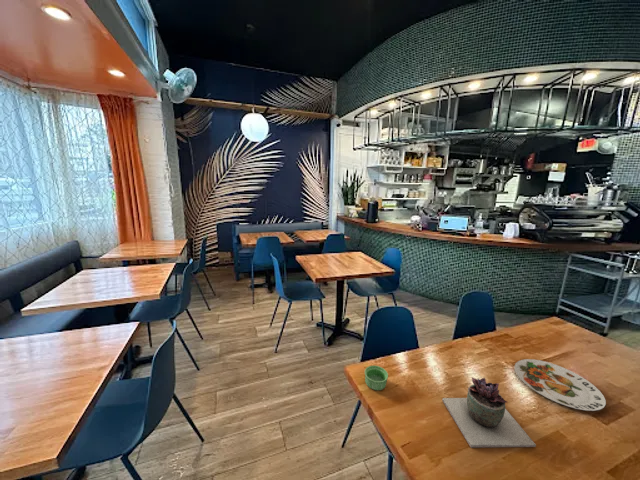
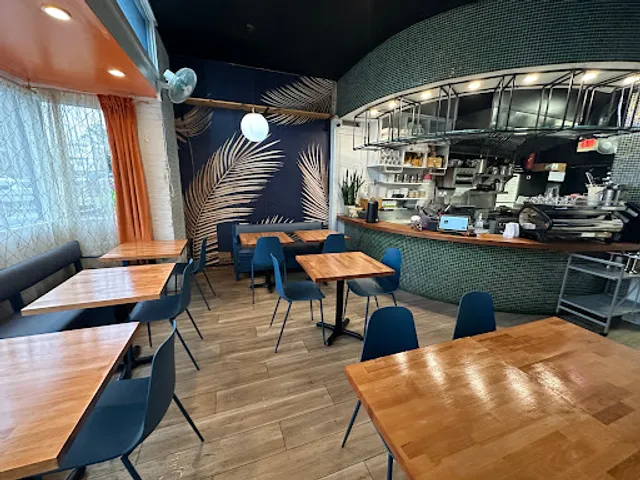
- plate (555, 382)
- ramekin (375, 378)
- succulent plant (487, 403)
